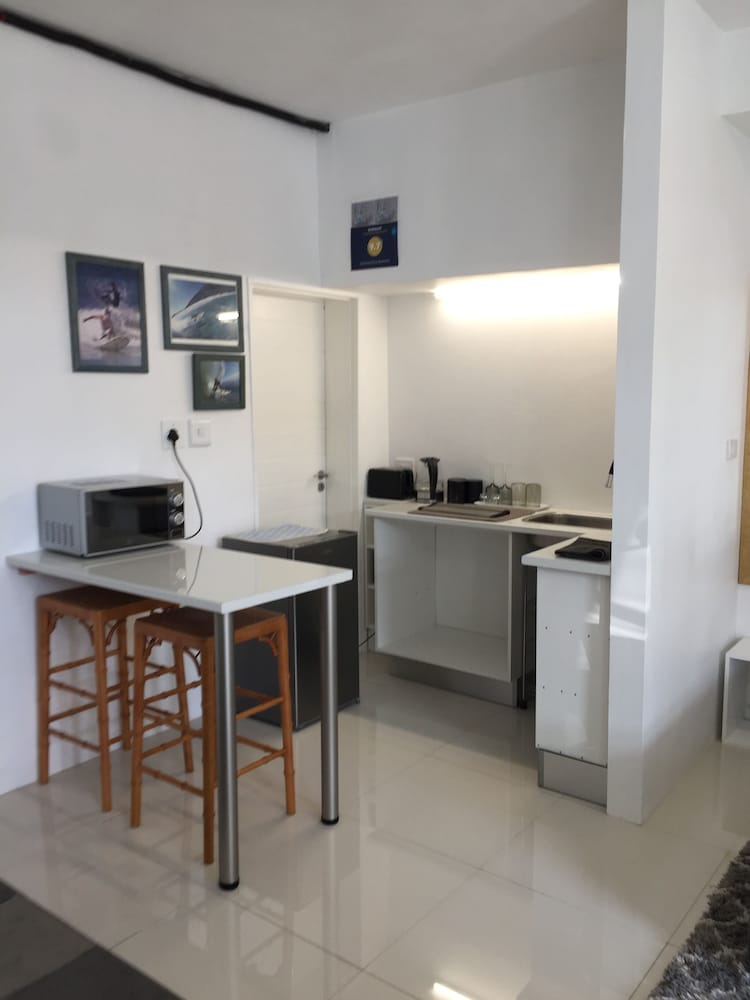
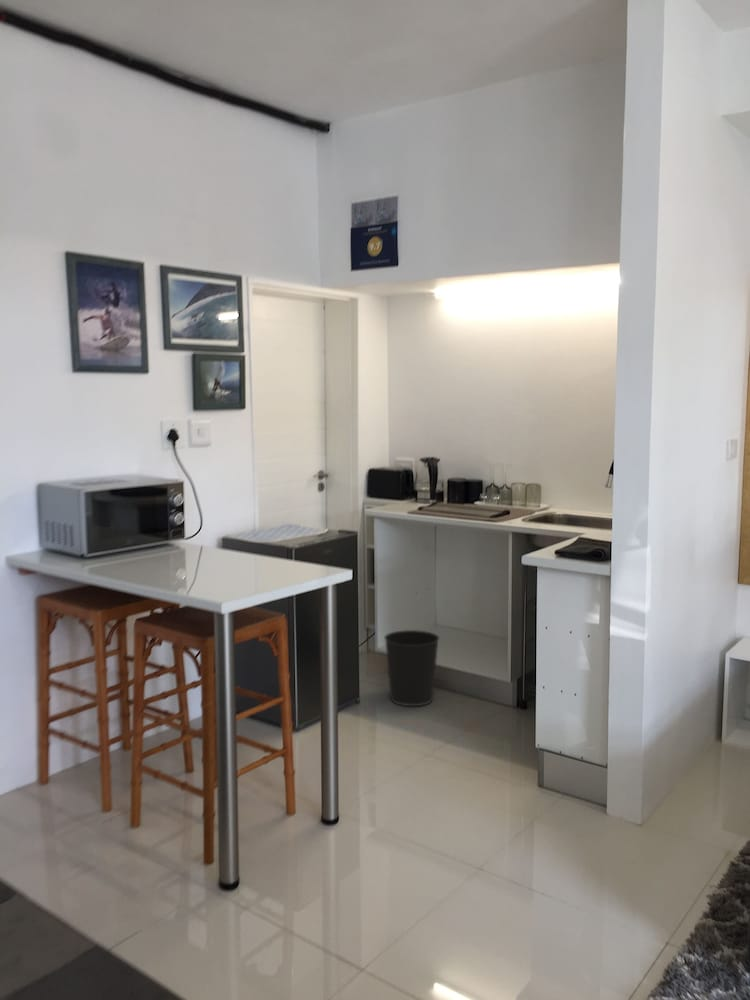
+ wastebasket (411, 668)
